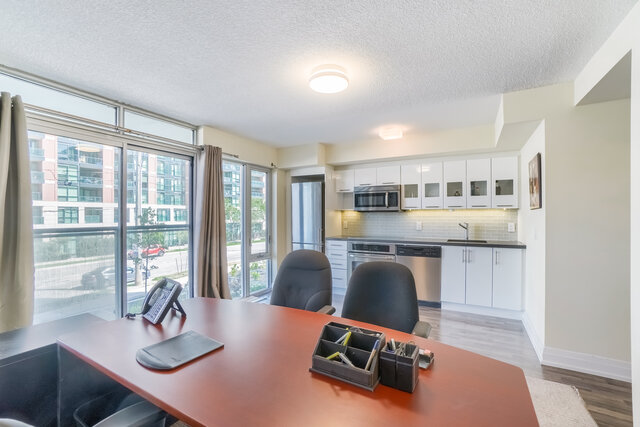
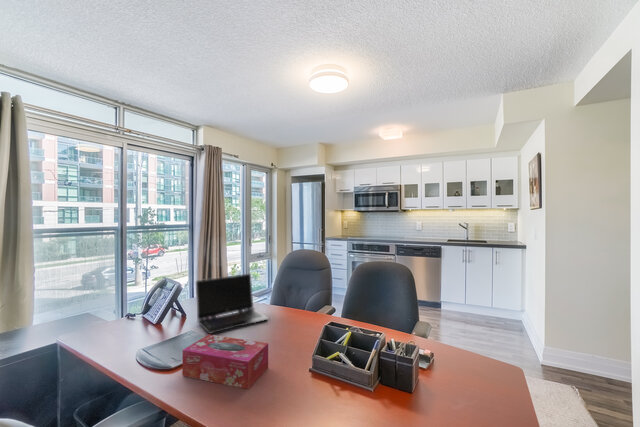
+ laptop computer (232, 300)
+ tissue box (226, 359)
